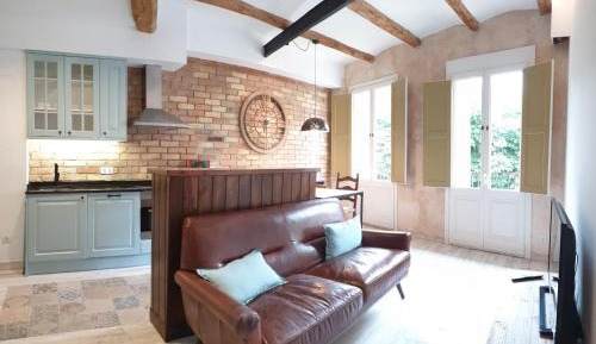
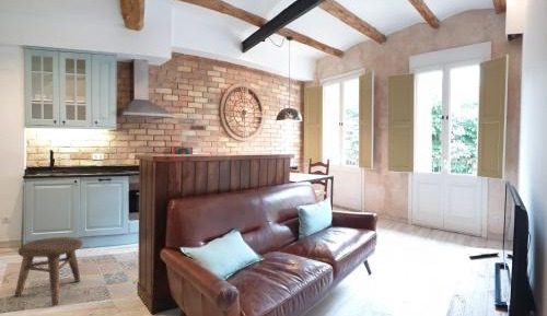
+ stool (48, 267)
